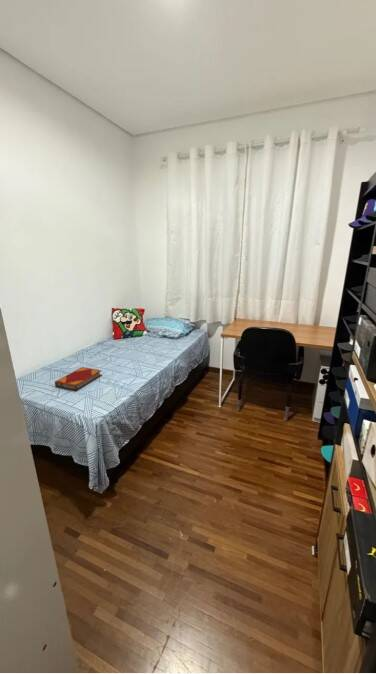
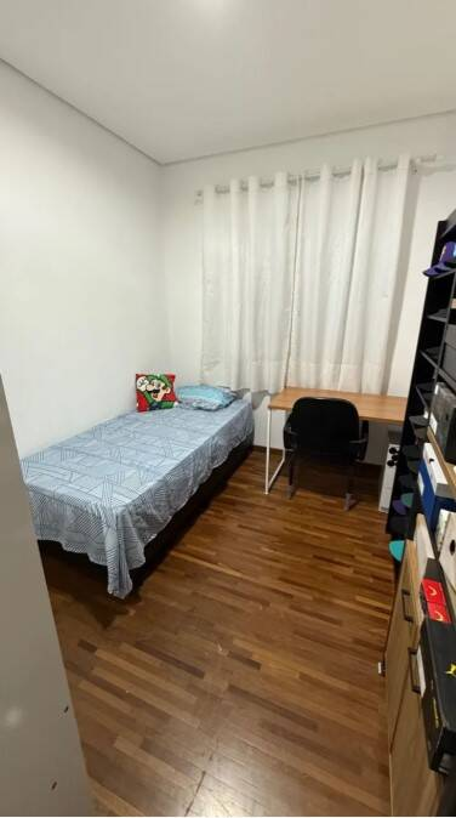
- hardback book (79, 378)
